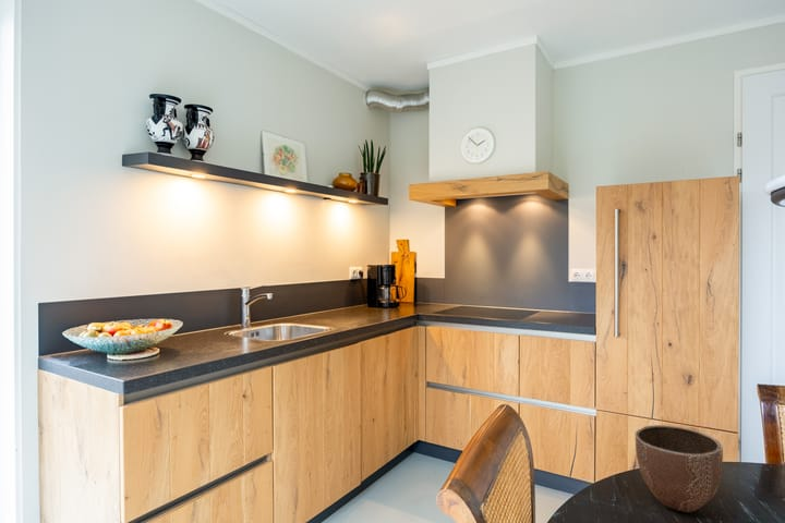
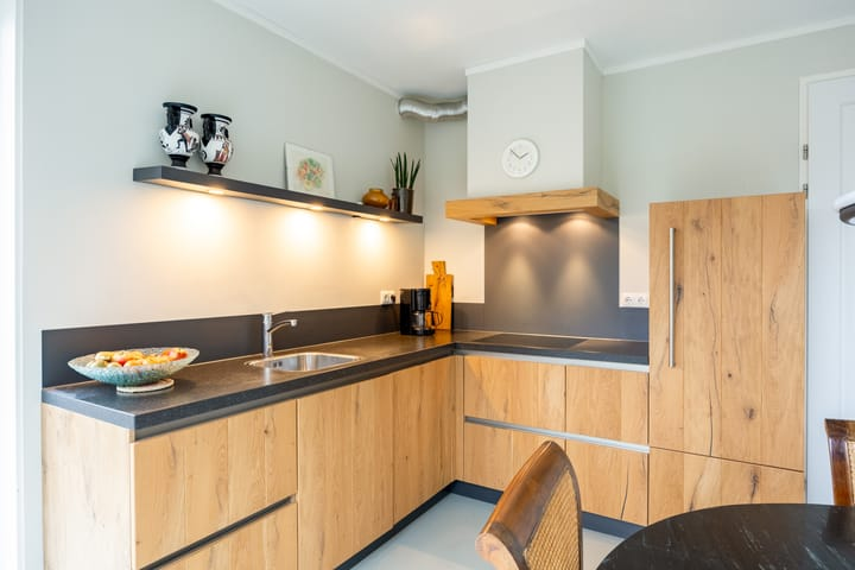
- decorative bowl (676, 471)
